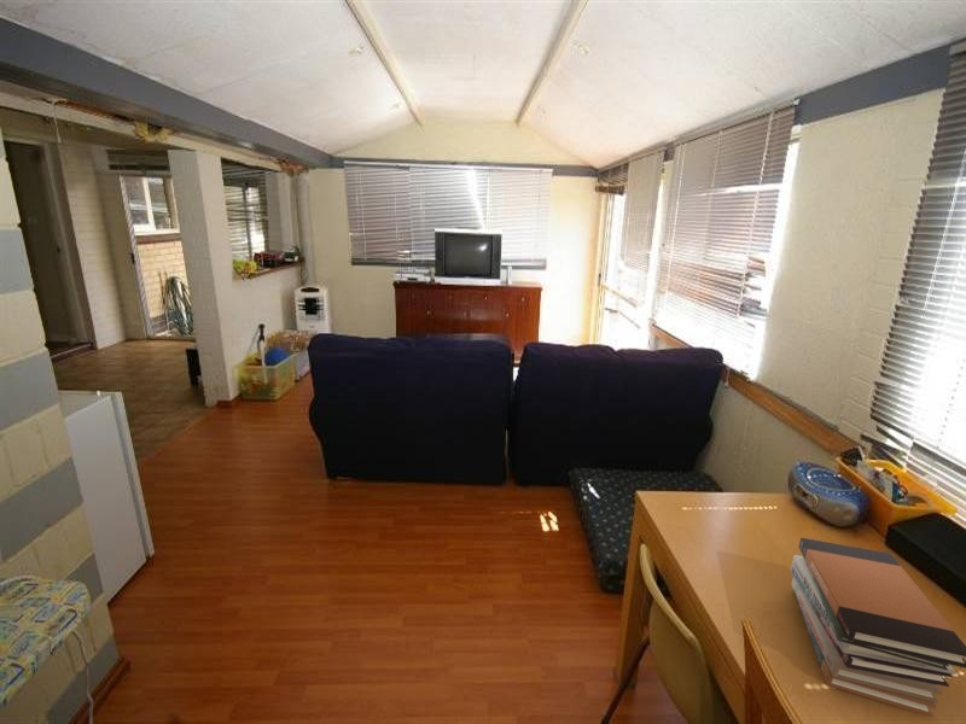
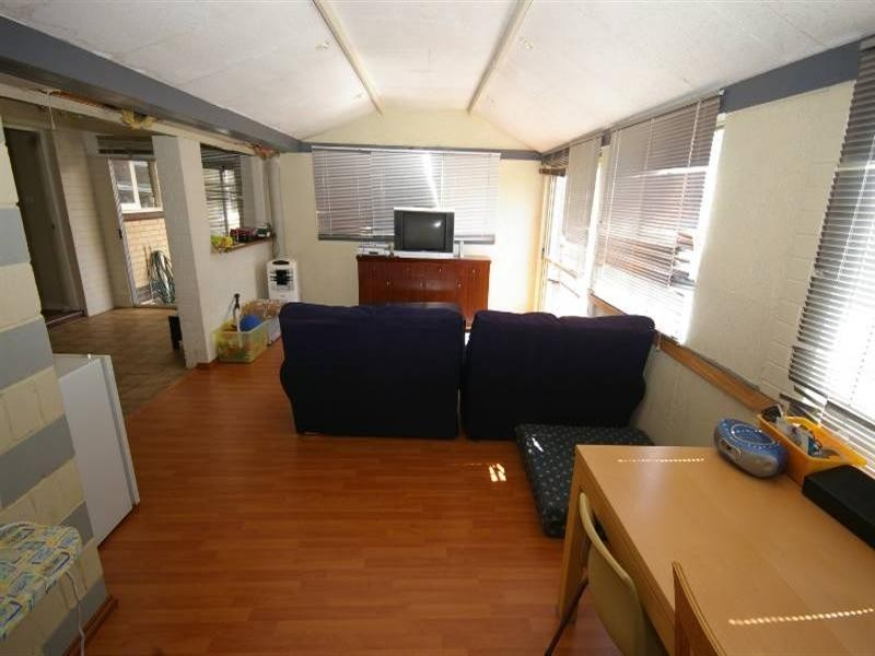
- book stack (862, 614)
